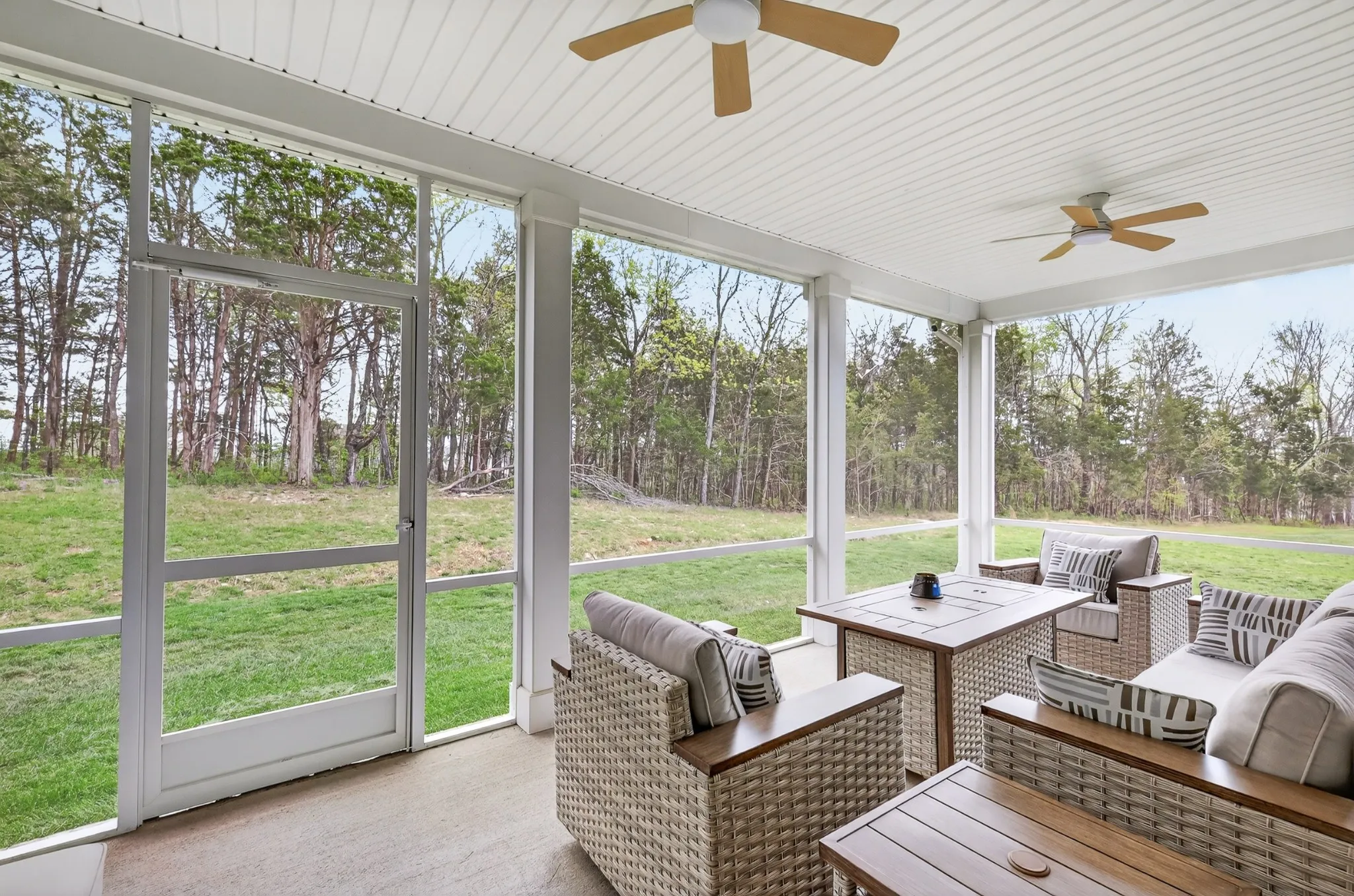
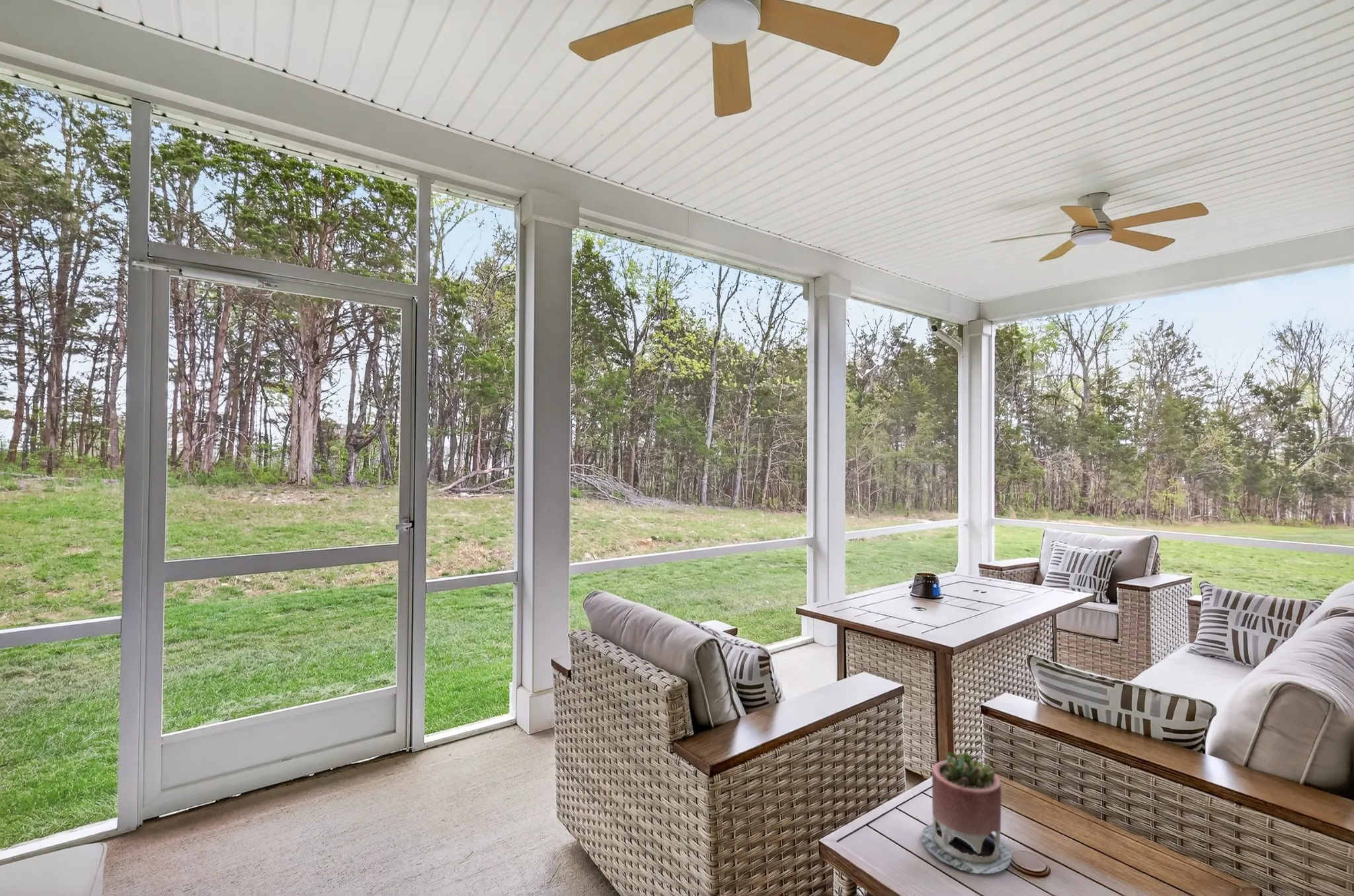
+ succulent planter (965, 801)
